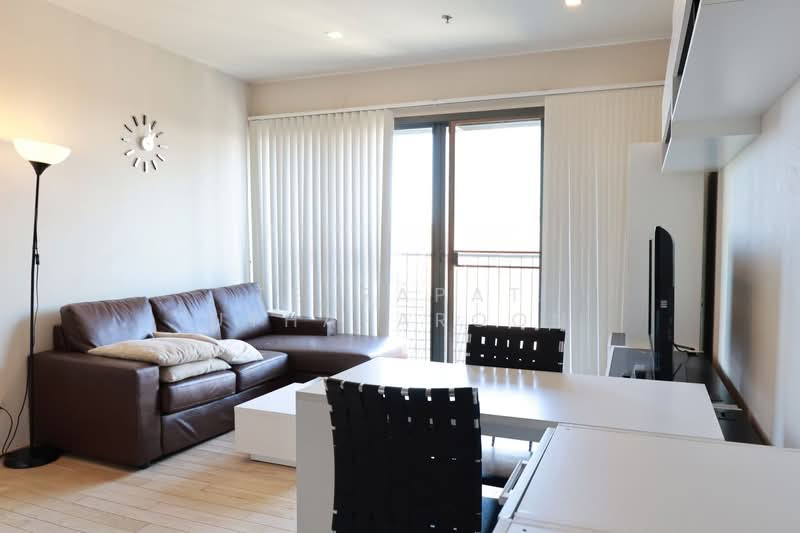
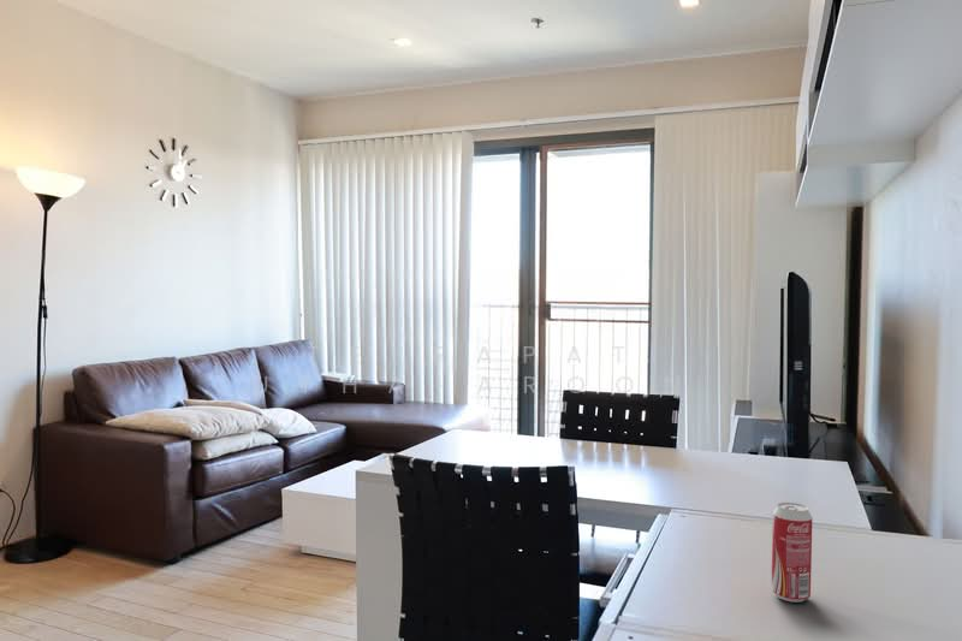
+ beverage can (791, 551)
